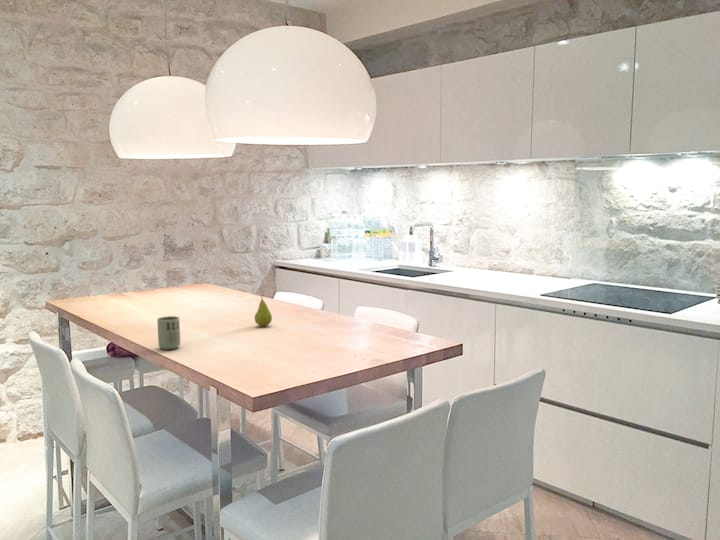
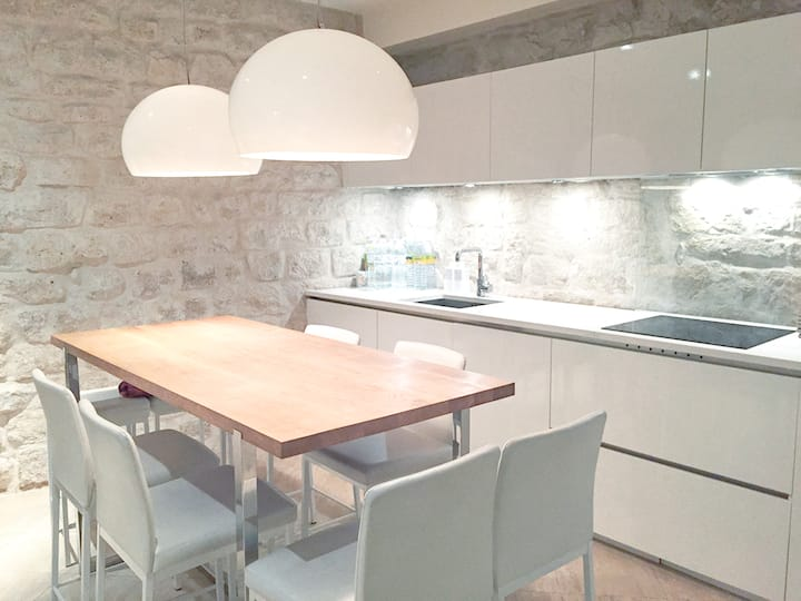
- cup (168, 332)
- fruit (263, 310)
